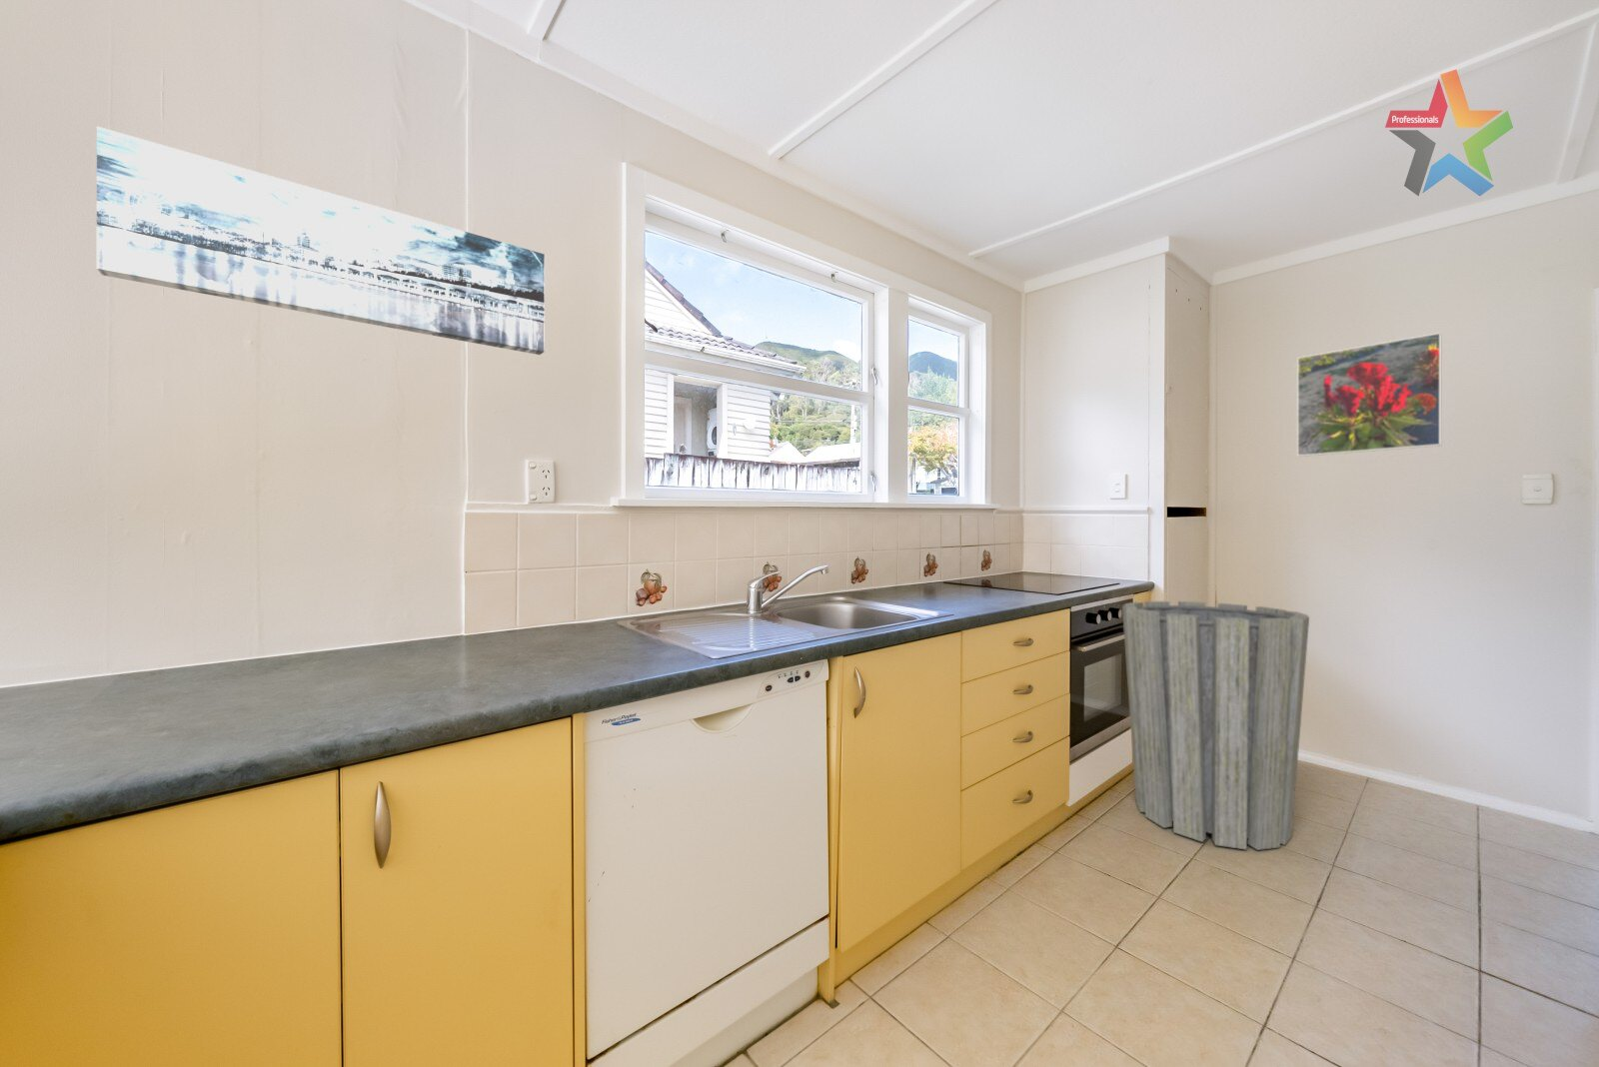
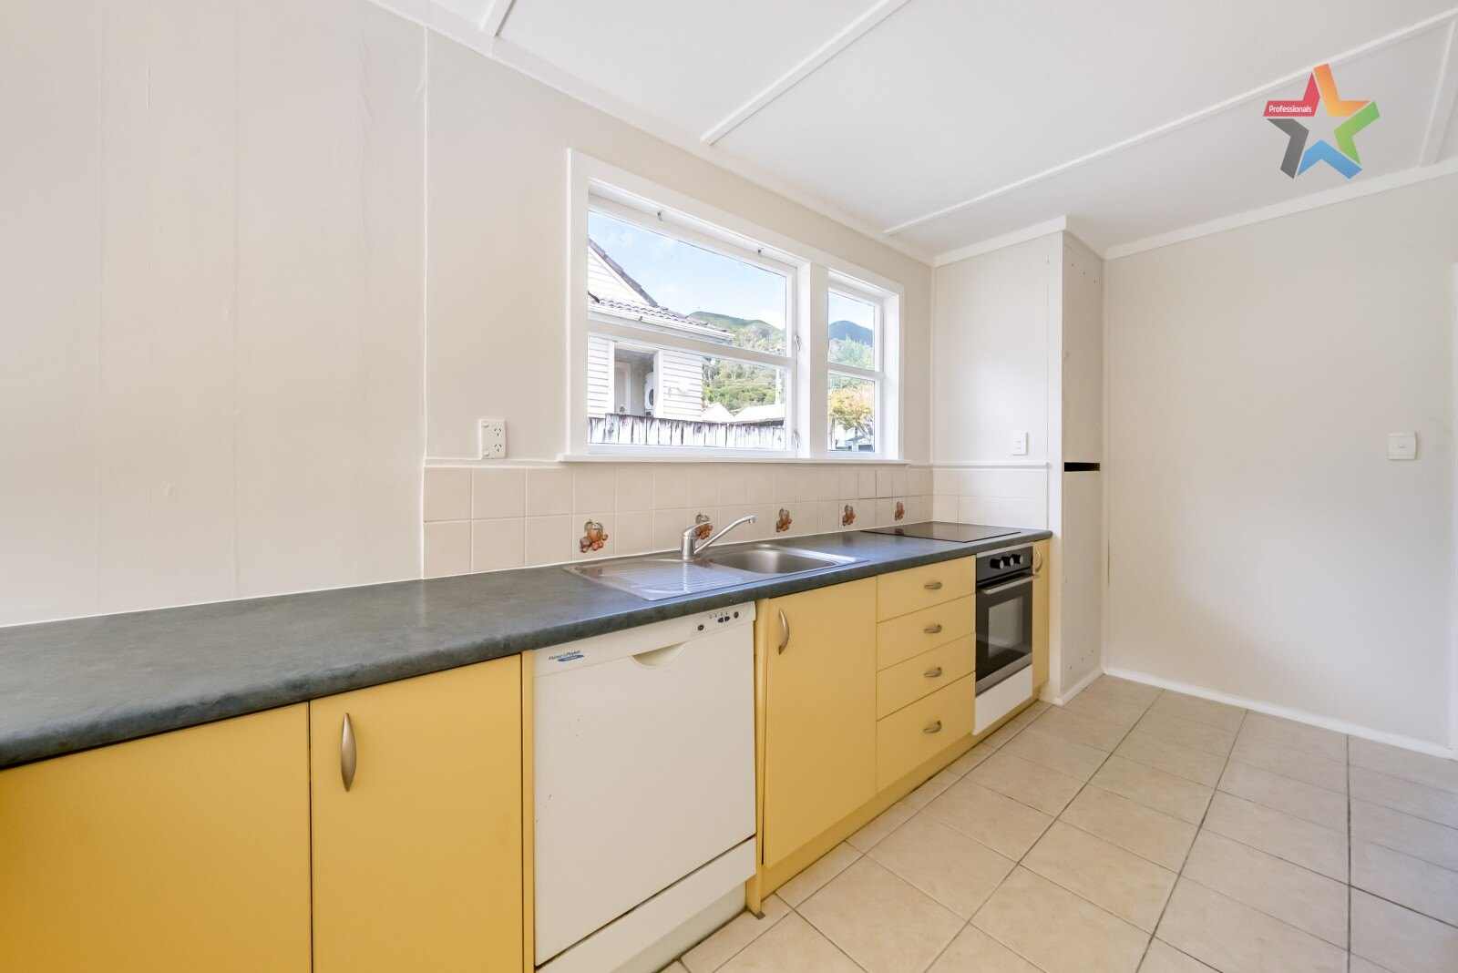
- trash can (1208, 712)
- wall art (361, 263)
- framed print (1364, 399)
